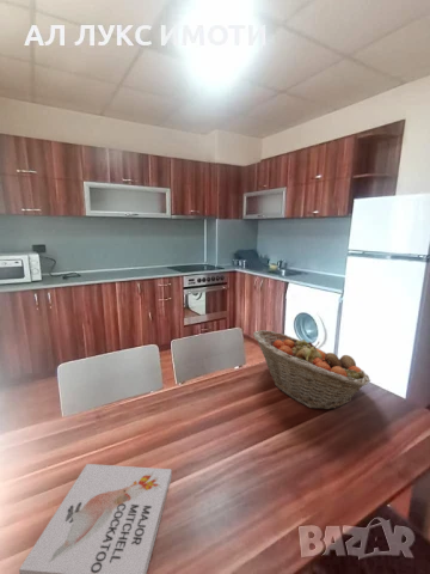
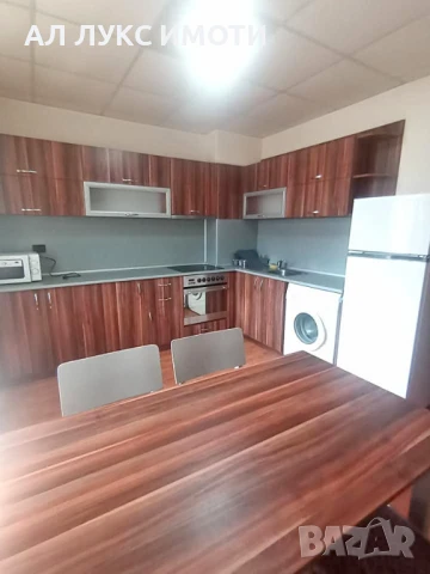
- book (109, 514)
- fruit basket (305, 361)
